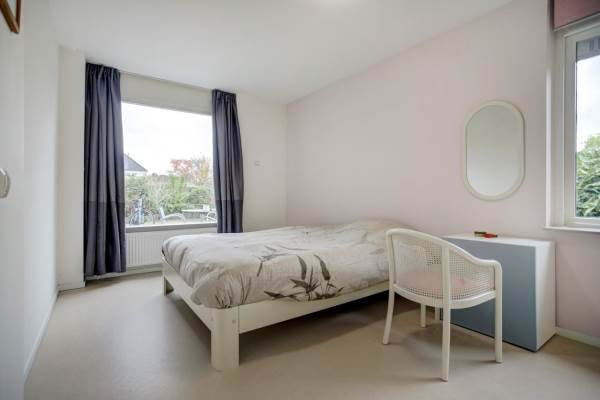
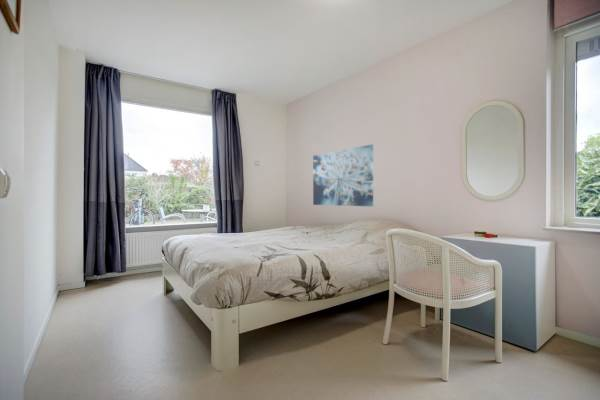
+ wall art (339, 178)
